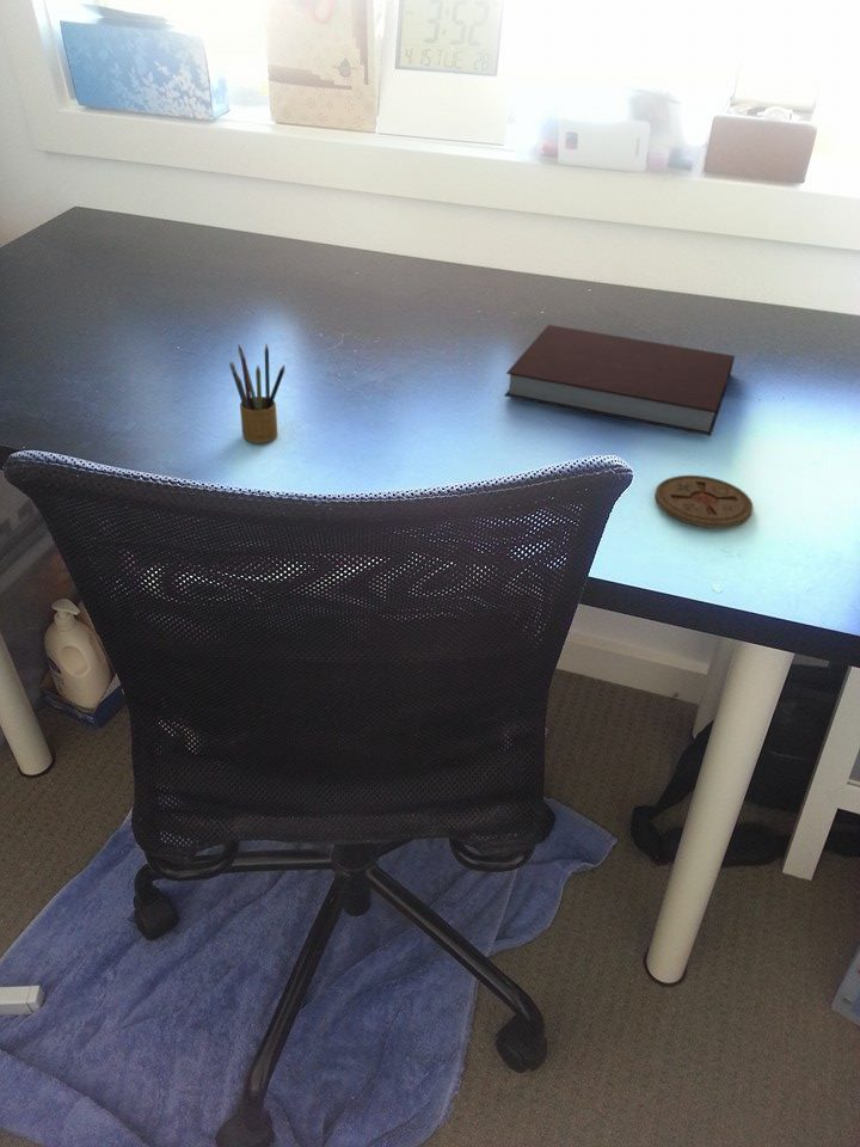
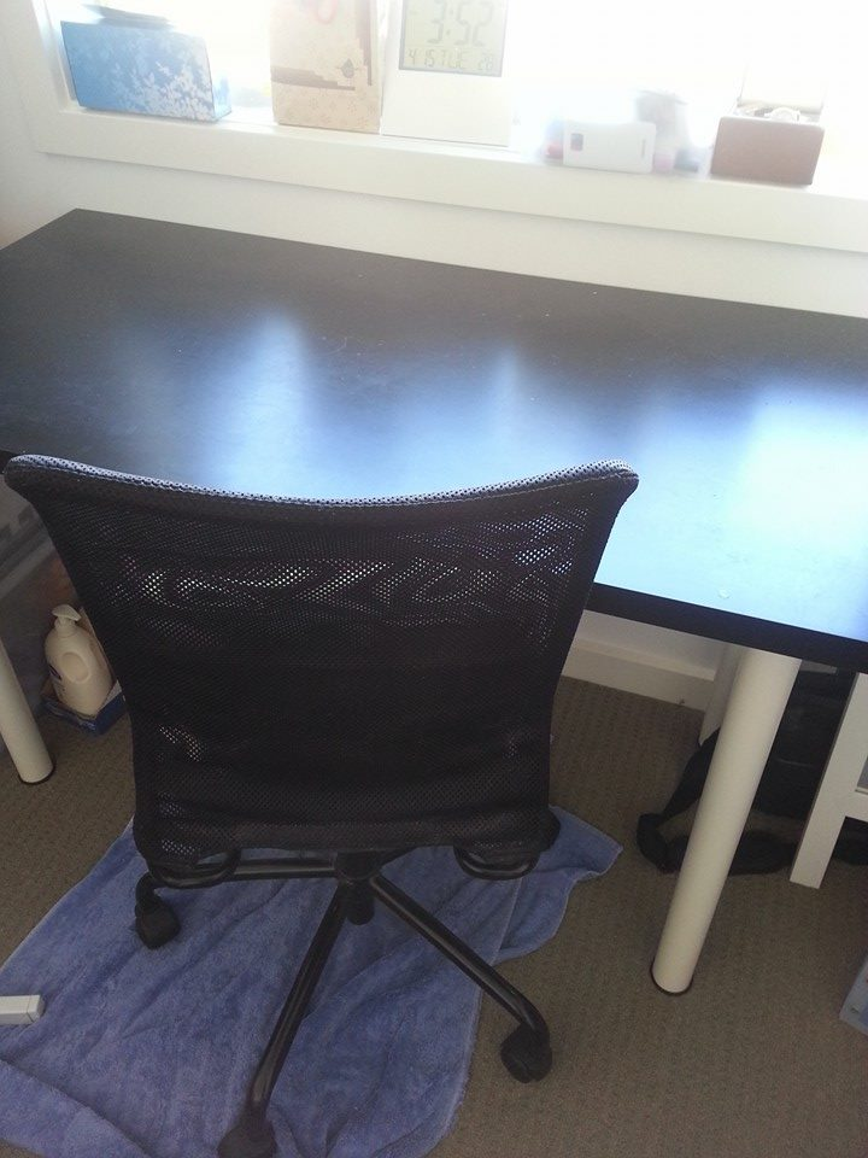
- coaster (702, 499)
- notebook (622, 375)
- pencil box (259, 395)
